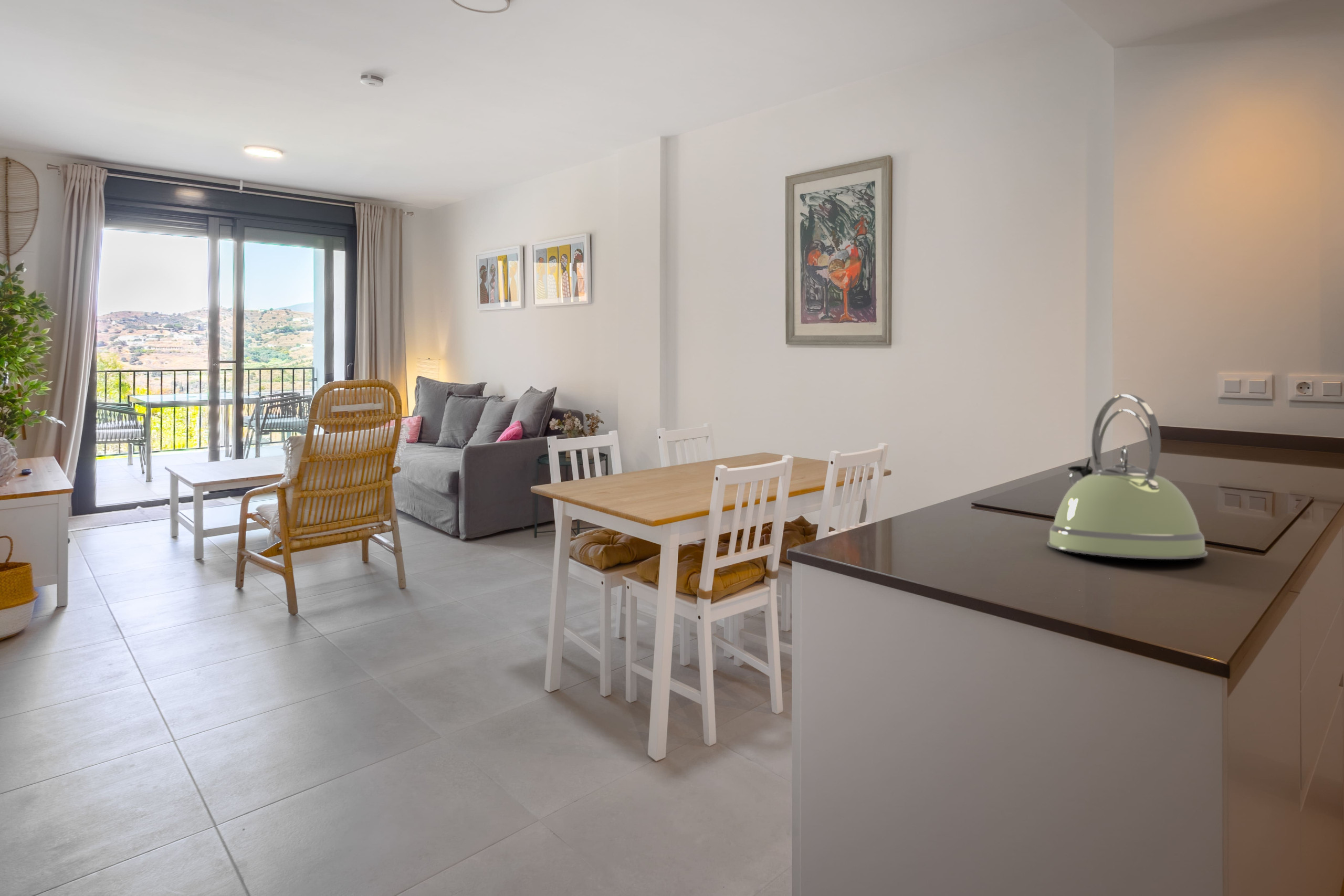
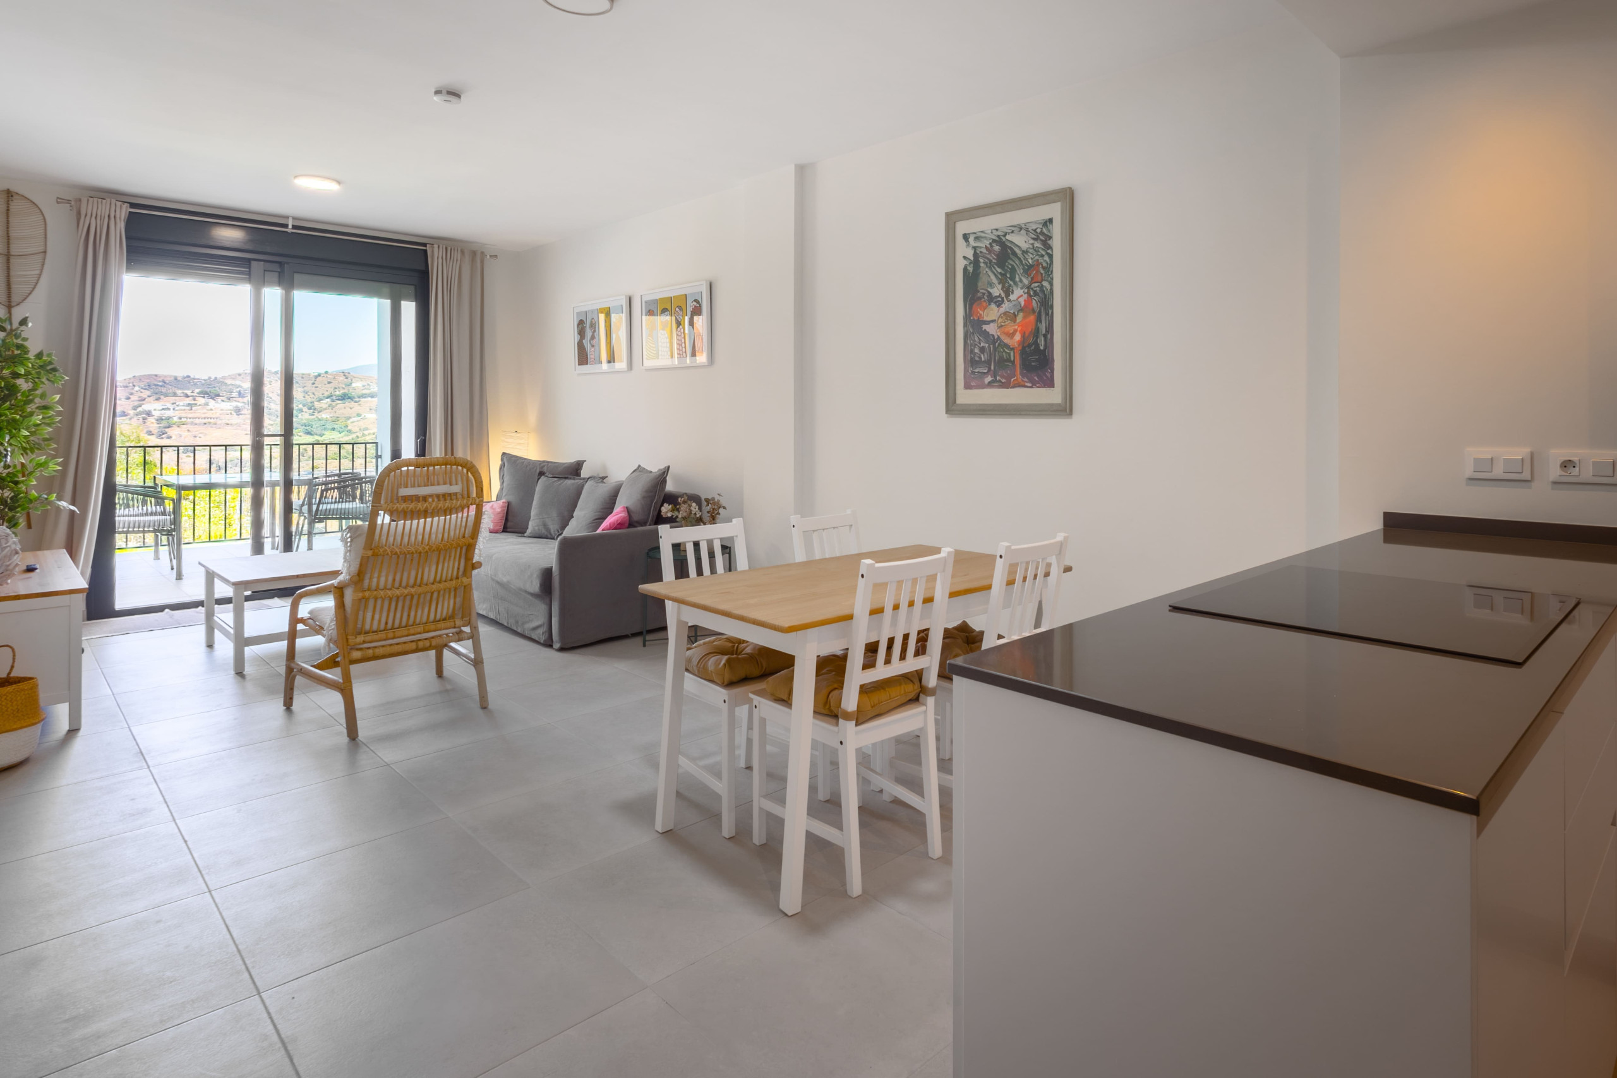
- kettle (1118, 471)
